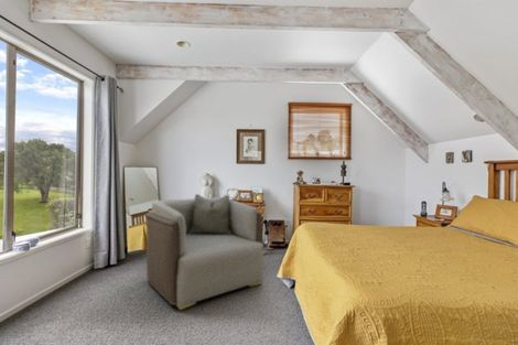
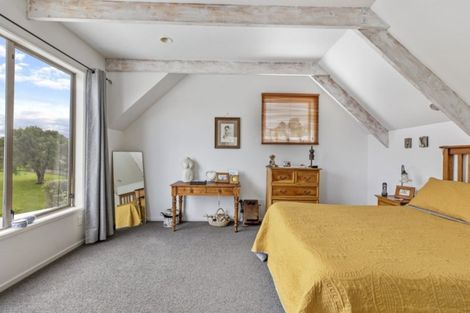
- armchair (204, 238)
